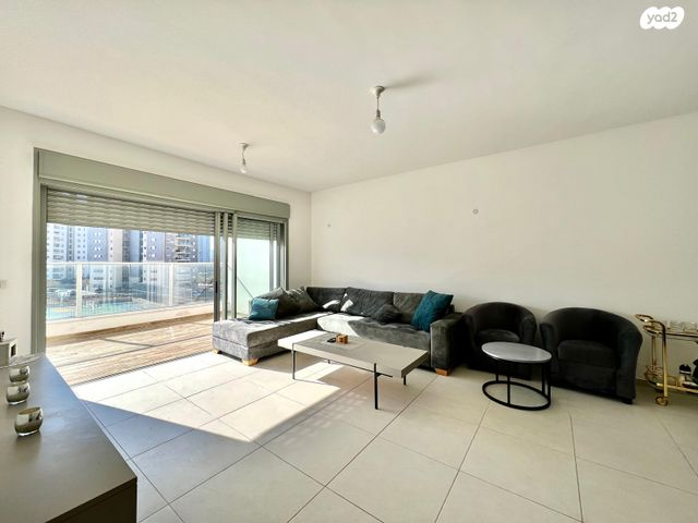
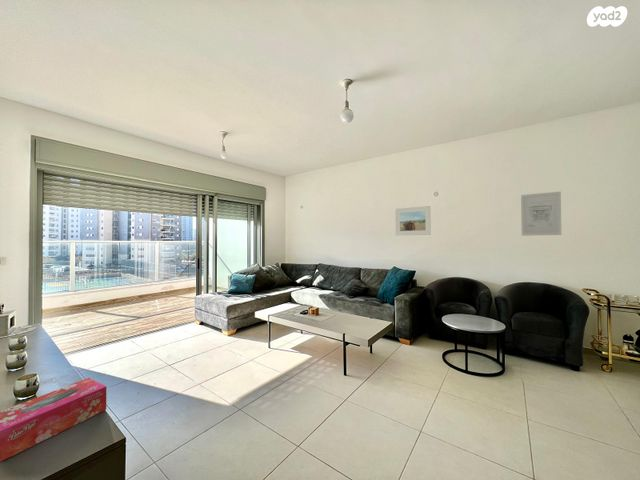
+ wall art (540, 214)
+ tissue box (51, 413)
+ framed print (412, 221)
